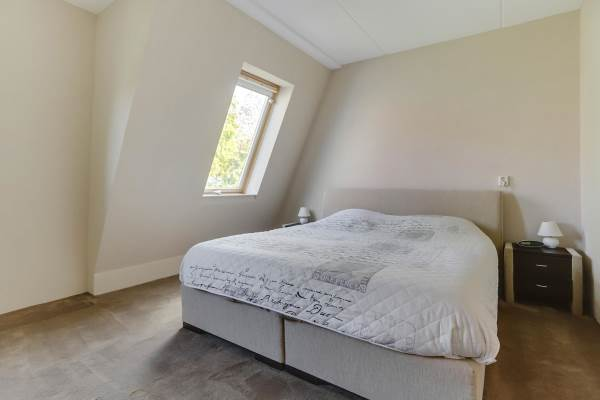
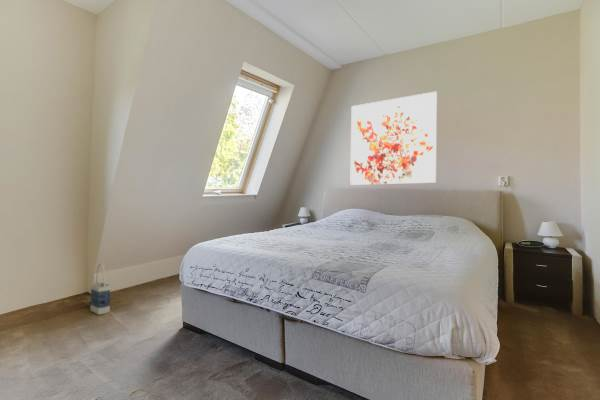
+ bag (100, 287)
+ wall art (390, 141)
